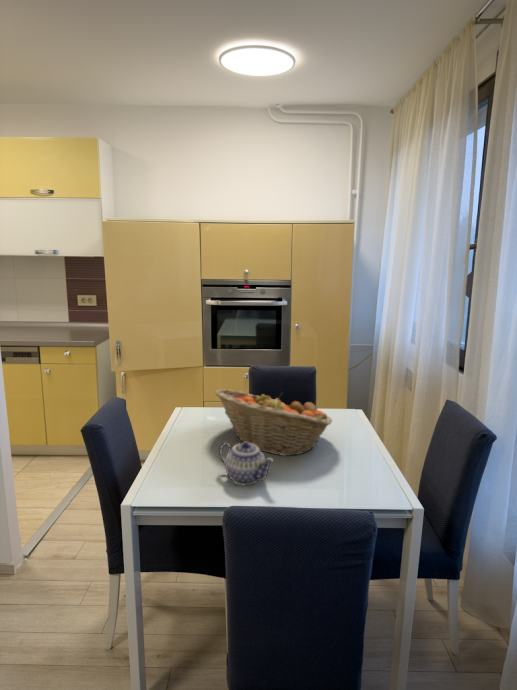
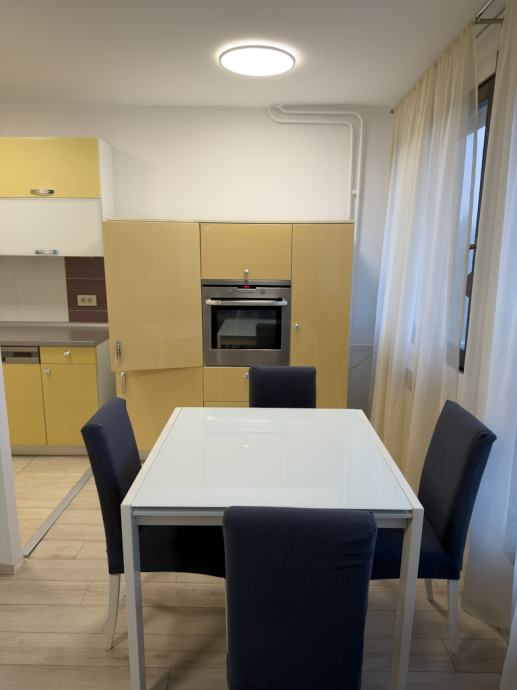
- fruit basket (271, 415)
- teapot (245, 460)
